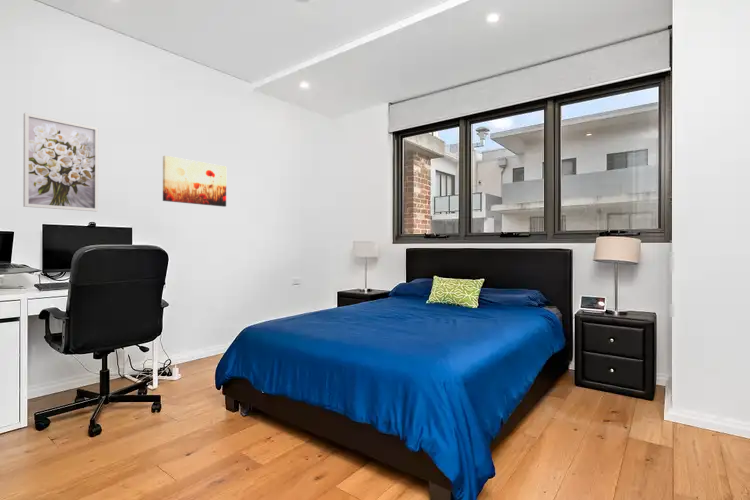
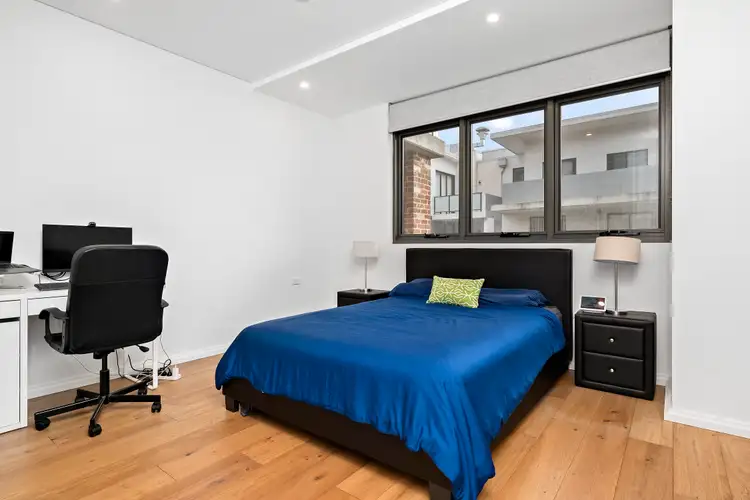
- wall art (196, 182)
- wall art (62, 165)
